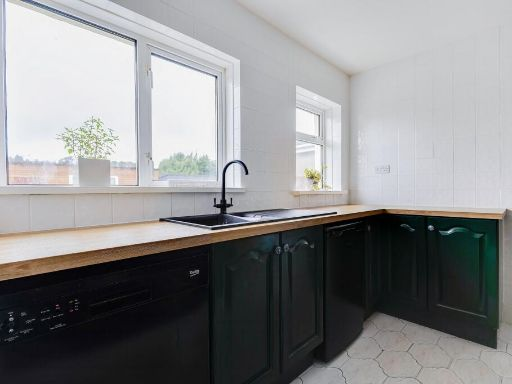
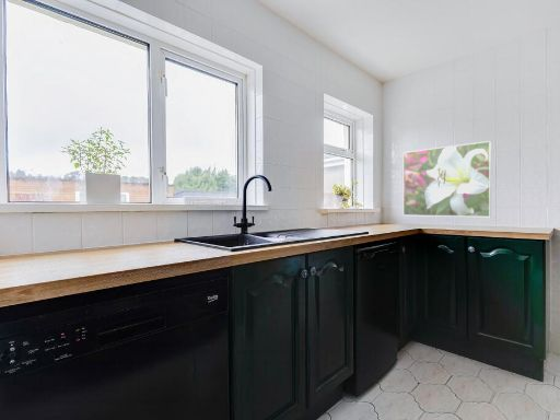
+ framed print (443, 182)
